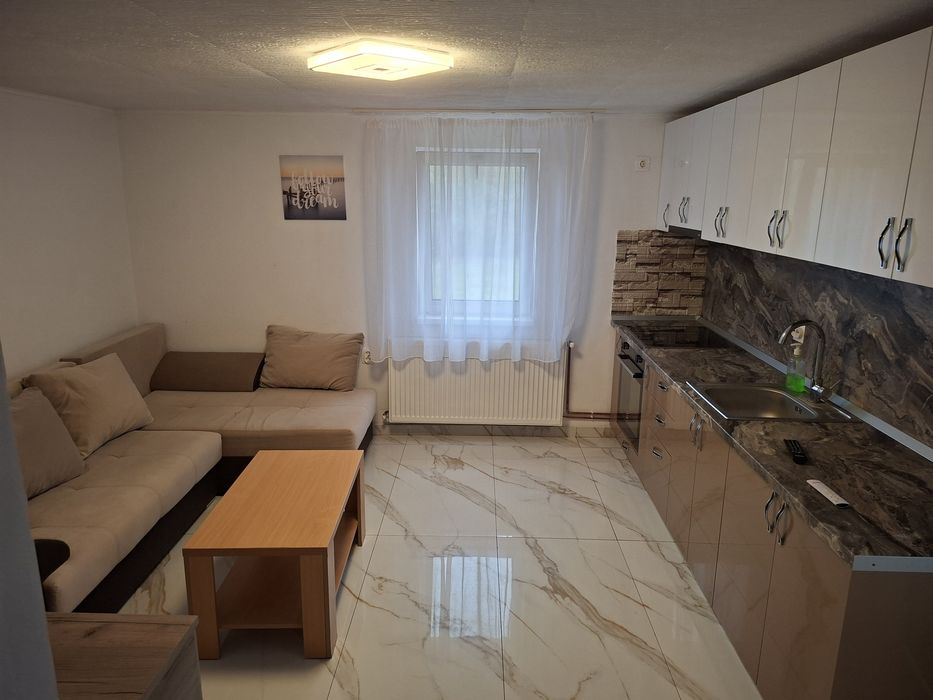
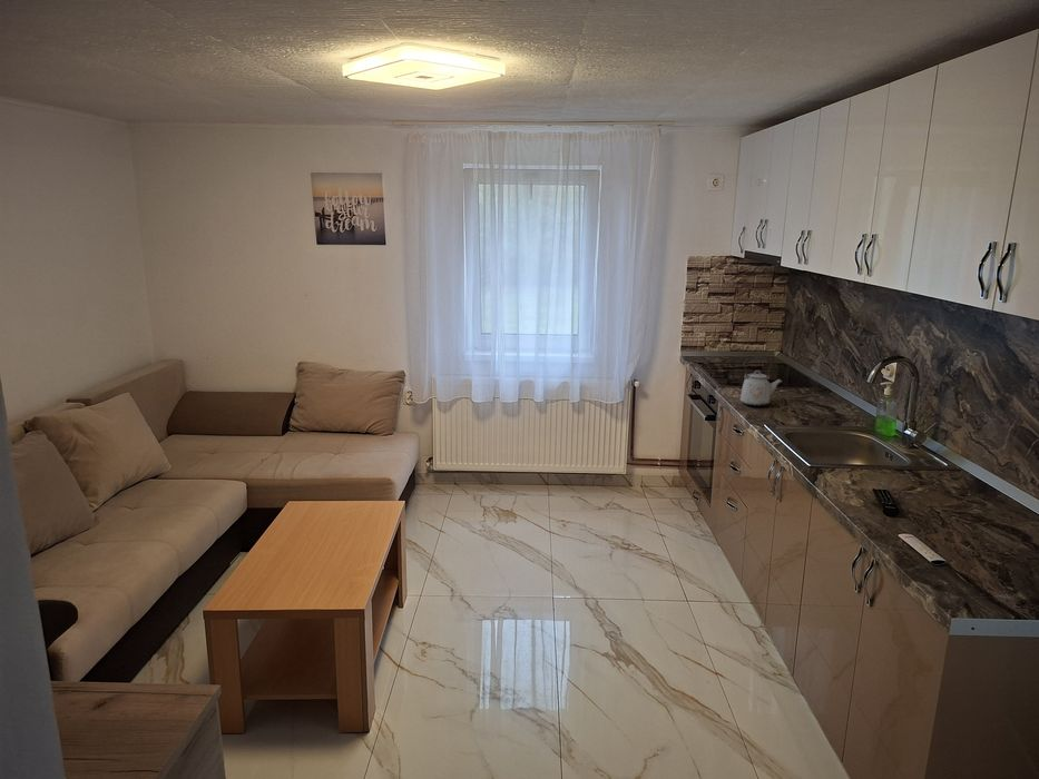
+ kettle (762, 381)
